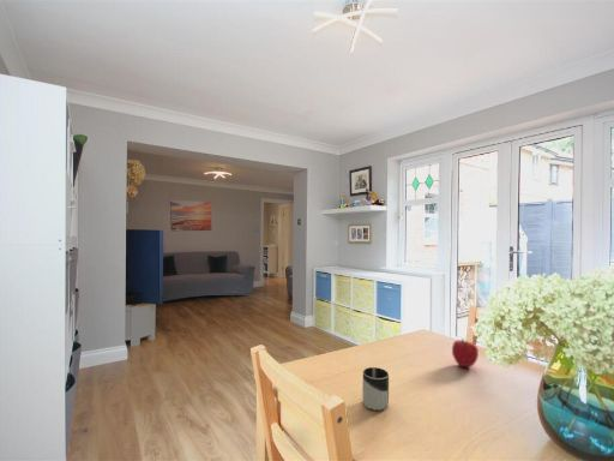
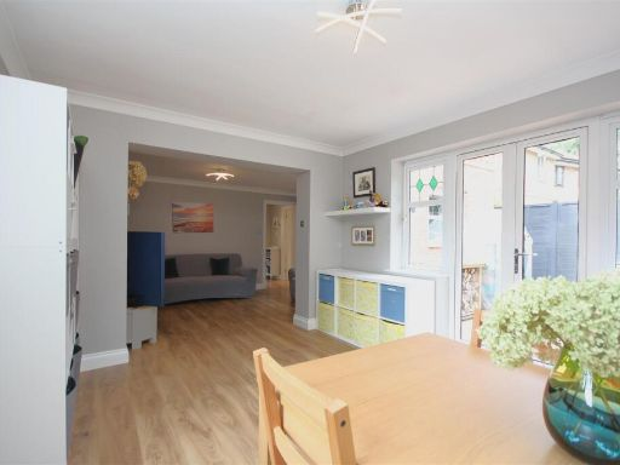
- cup (375, 385)
- fruit (464, 352)
